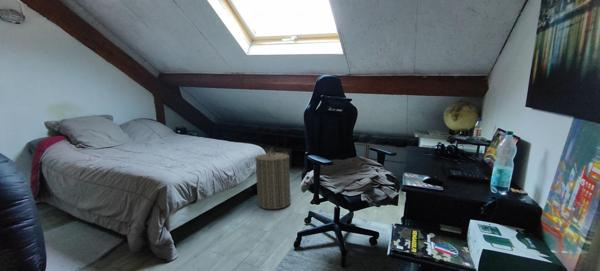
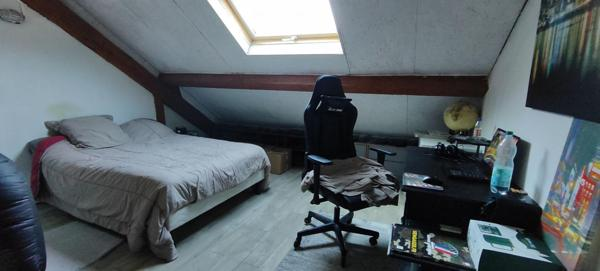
- laundry hamper (273, 176)
